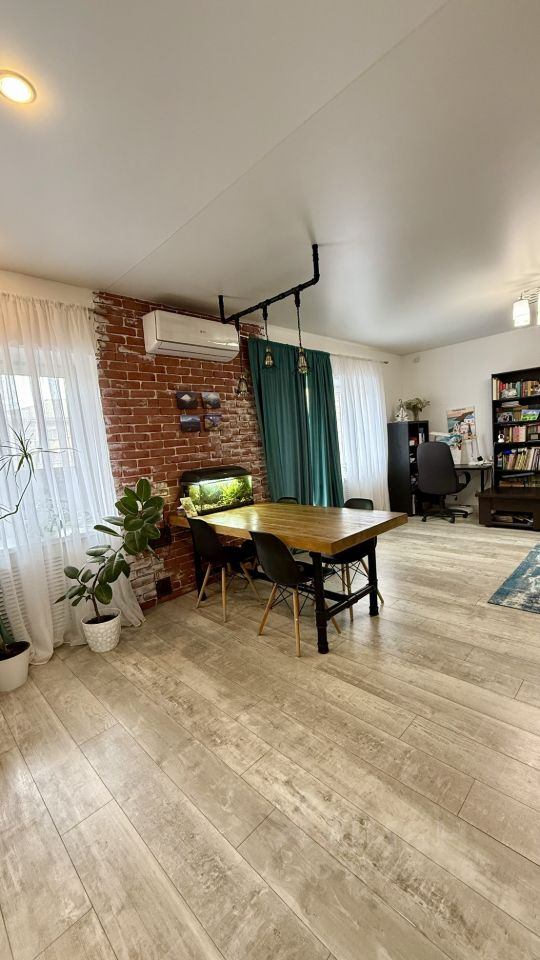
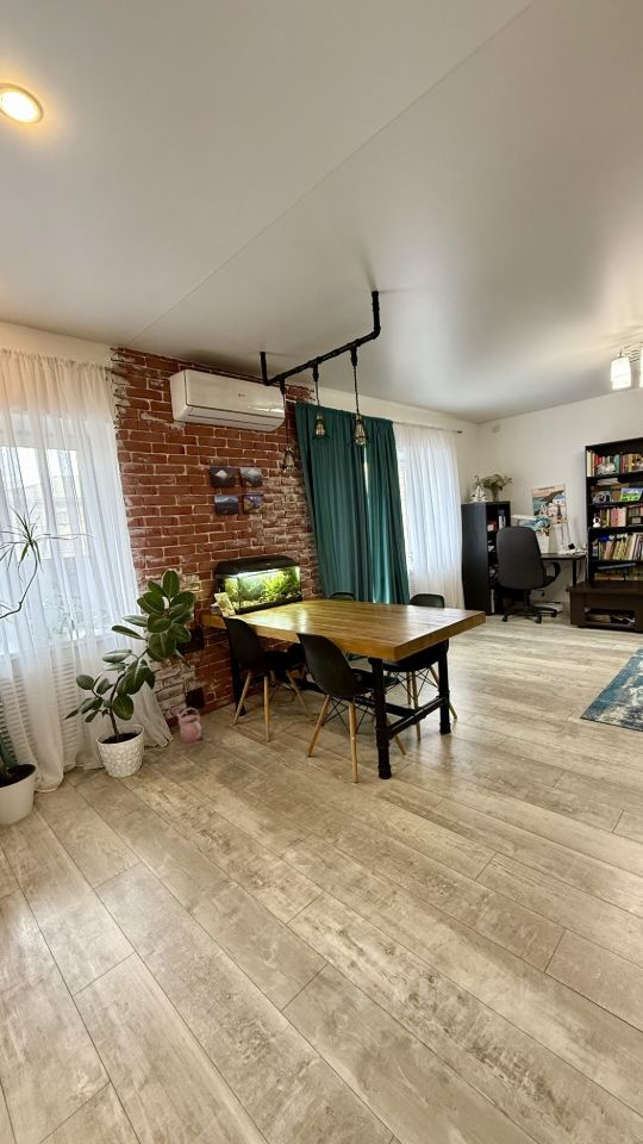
+ watering can (187, 722)
